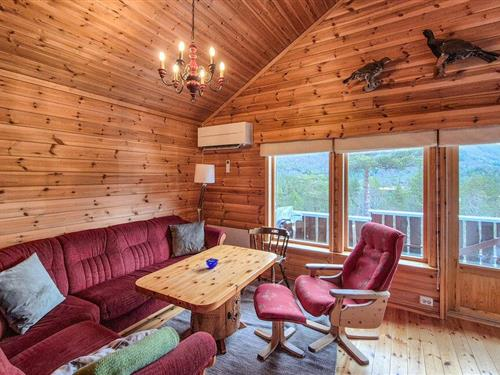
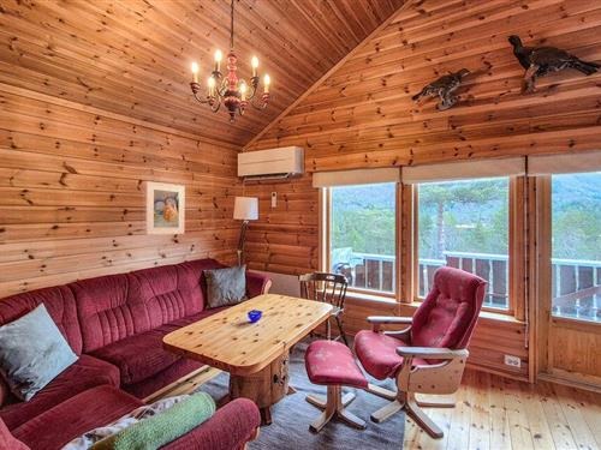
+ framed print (166, 209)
